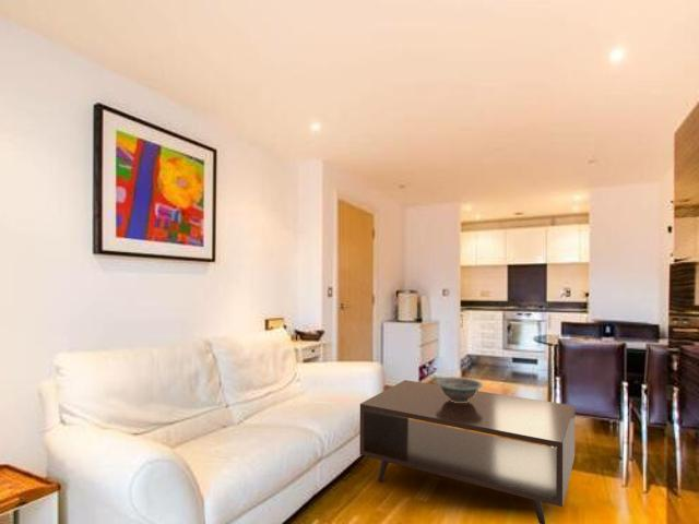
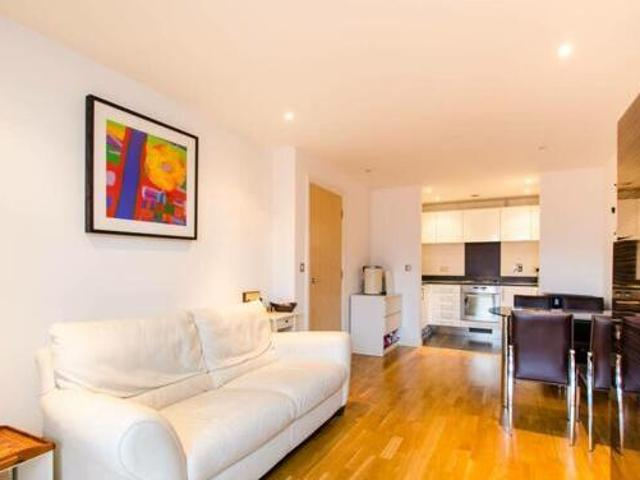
- decorative bowl (459, 391)
- coffee table (466, 443)
